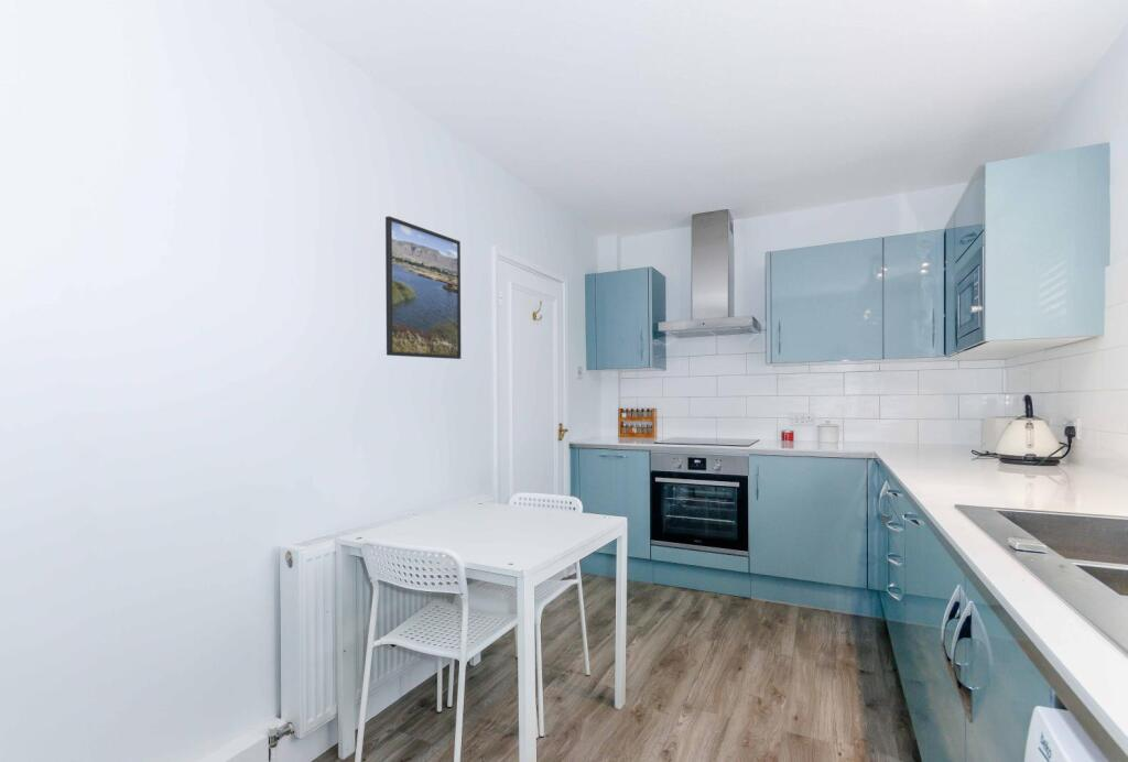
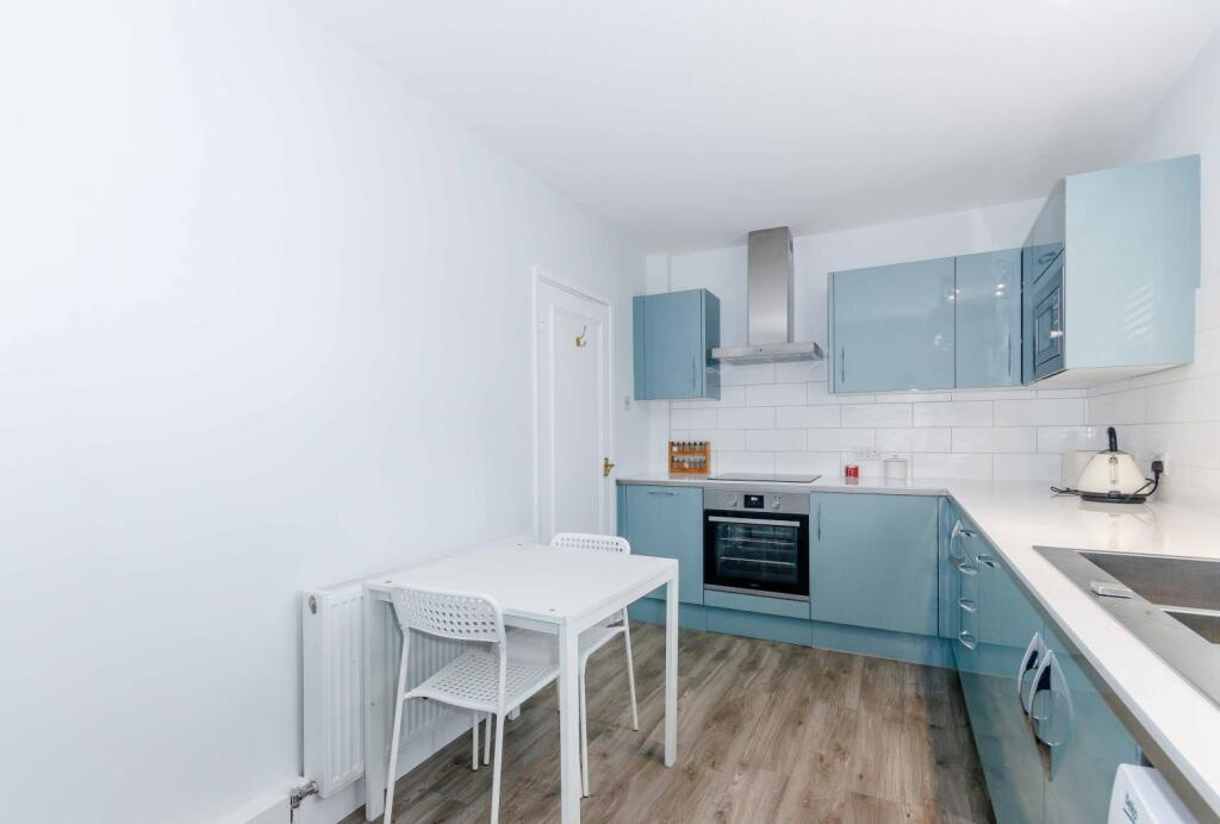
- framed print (426, 293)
